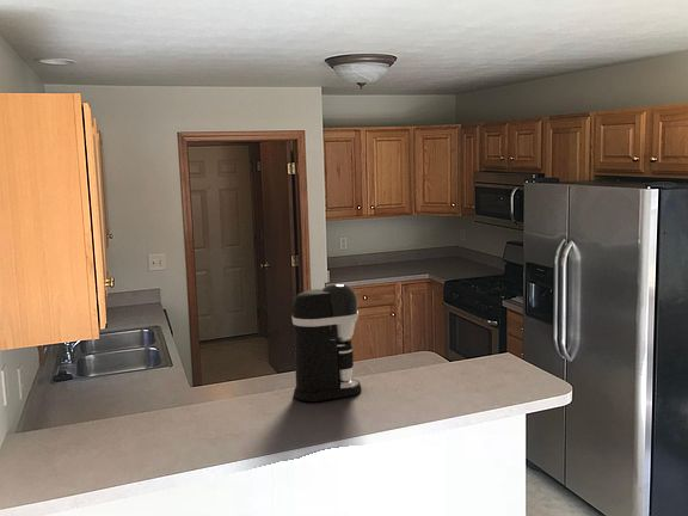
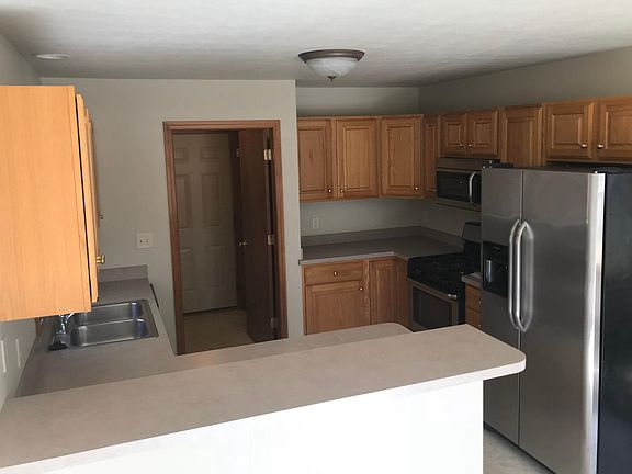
- coffee maker (326, 338)
